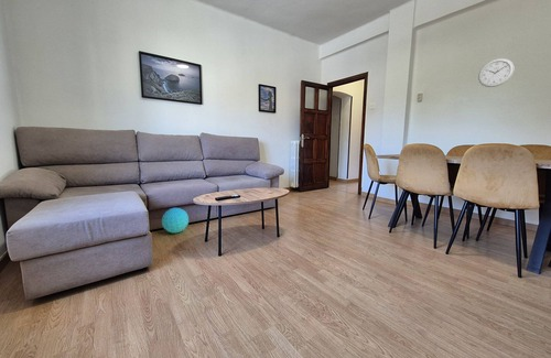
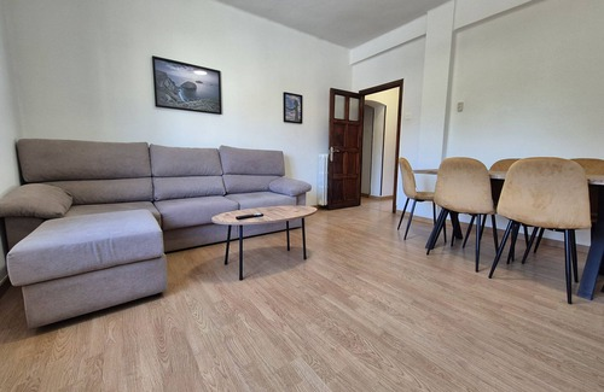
- wall clock (495, 73)
- ball (175, 219)
